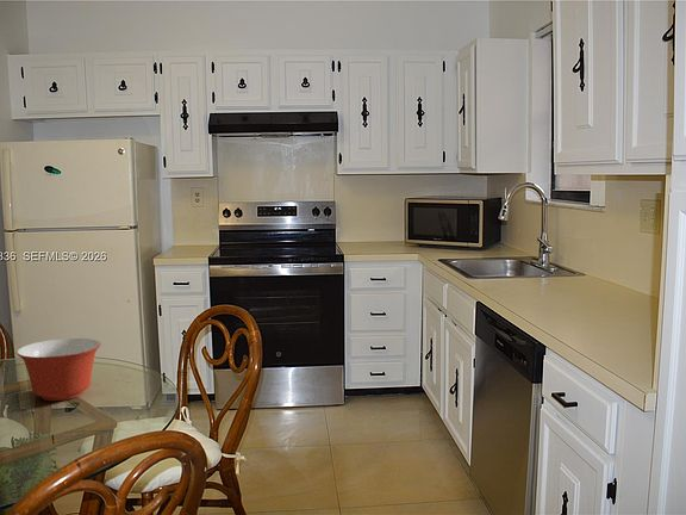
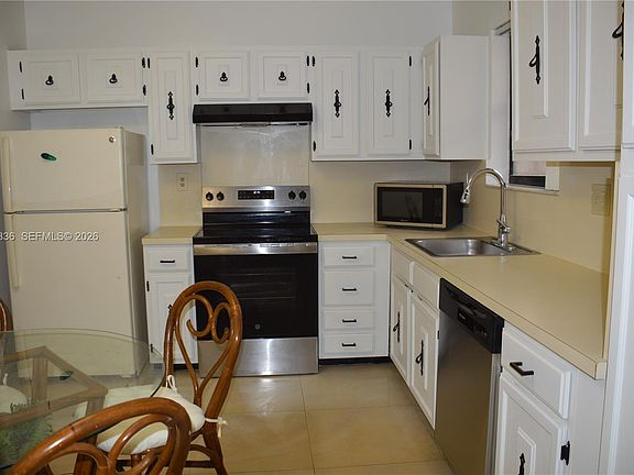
- mixing bowl (61, 371)
